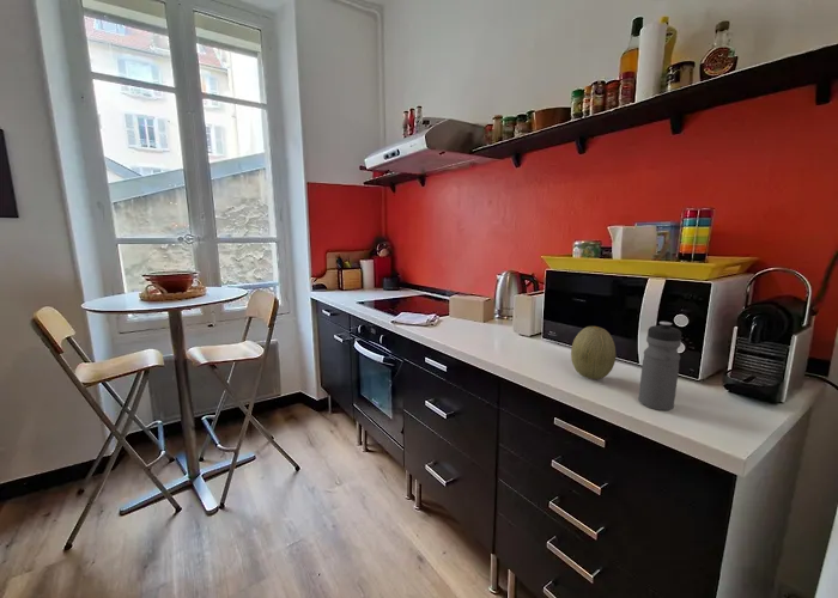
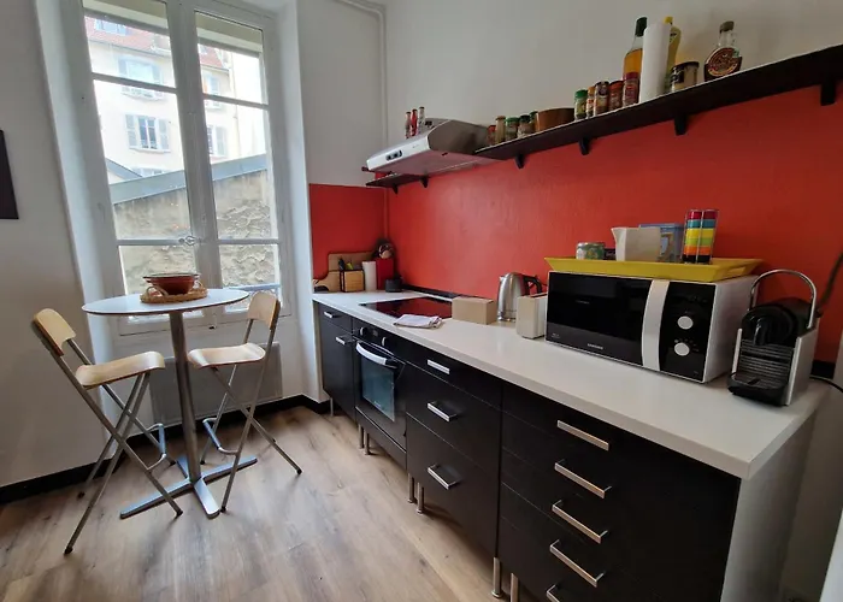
- fruit (593, 352)
- water bottle (660, 364)
